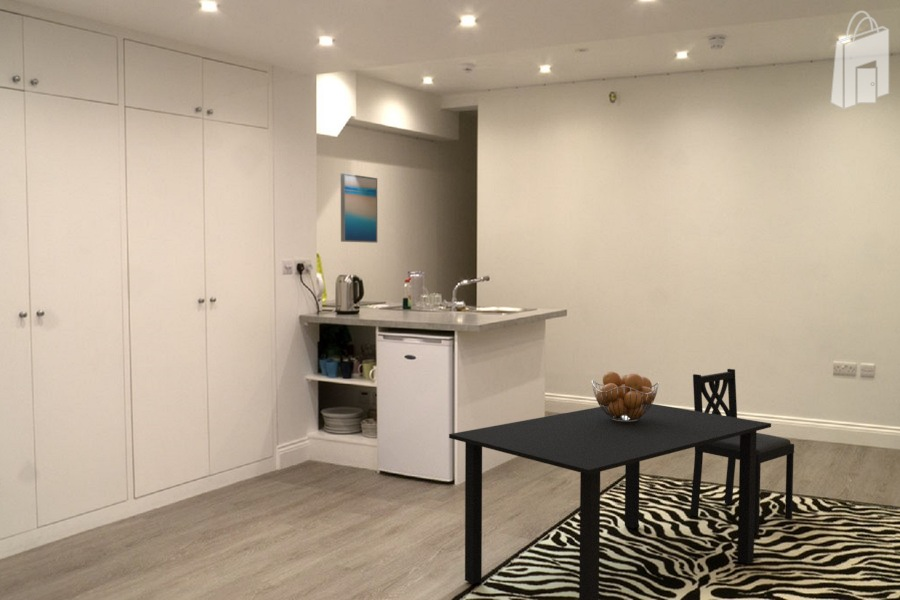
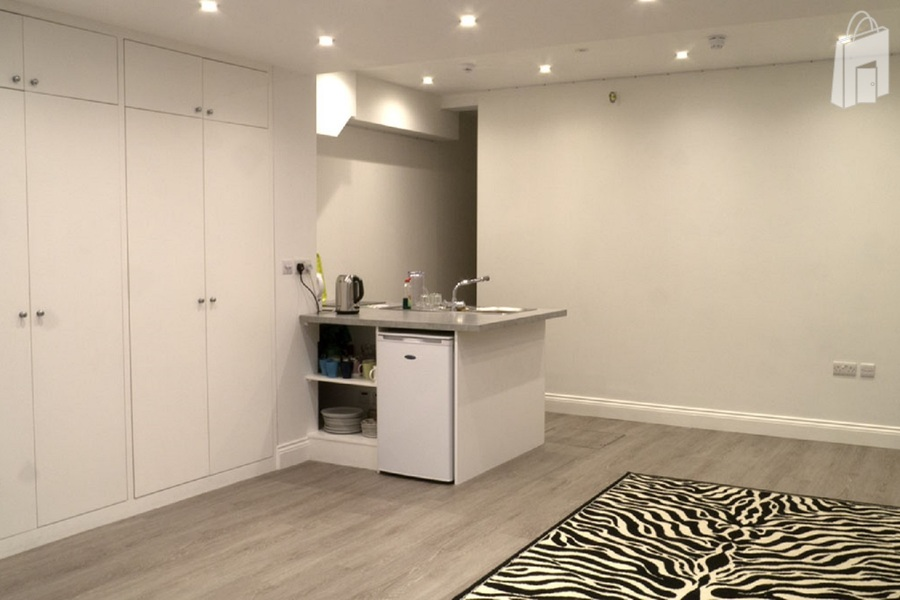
- wall art (359, 209)
- dining set (654, 457)
- fruit basket (624, 395)
